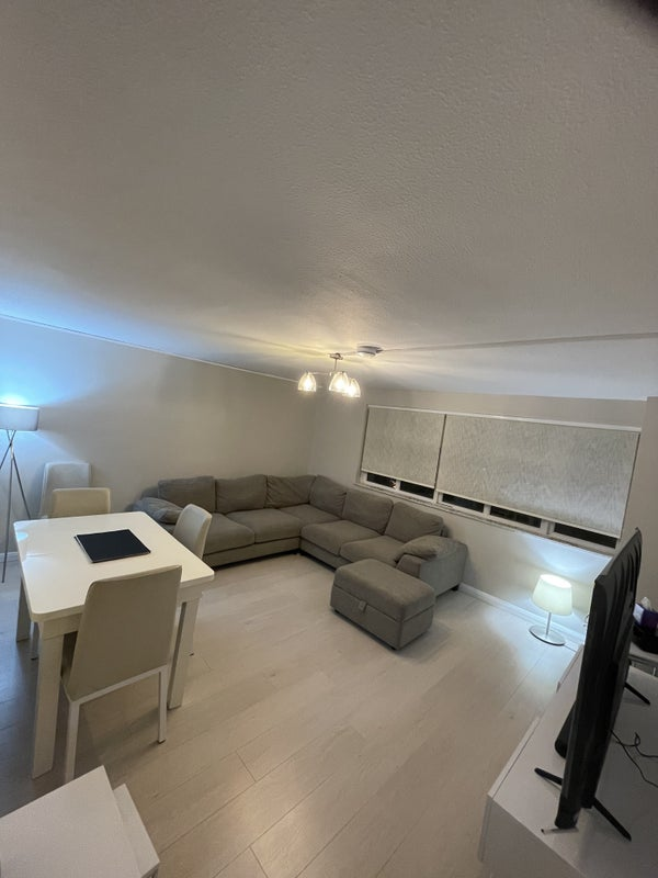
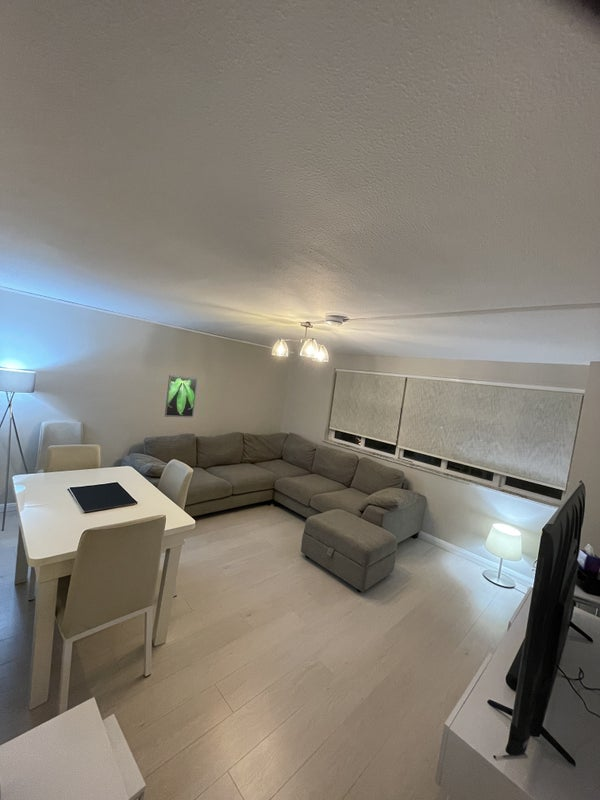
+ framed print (181, 396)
